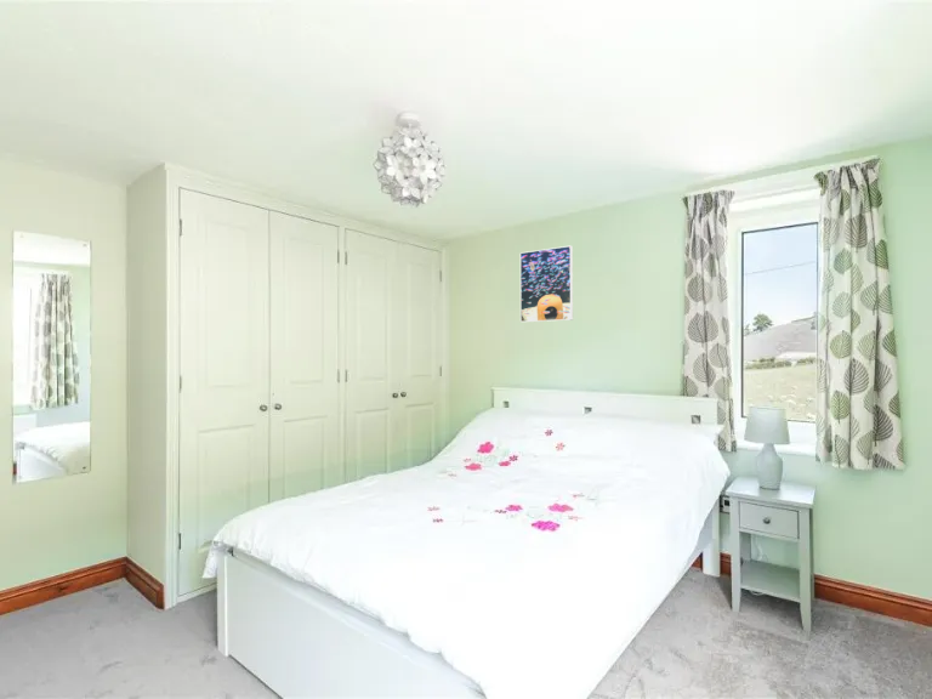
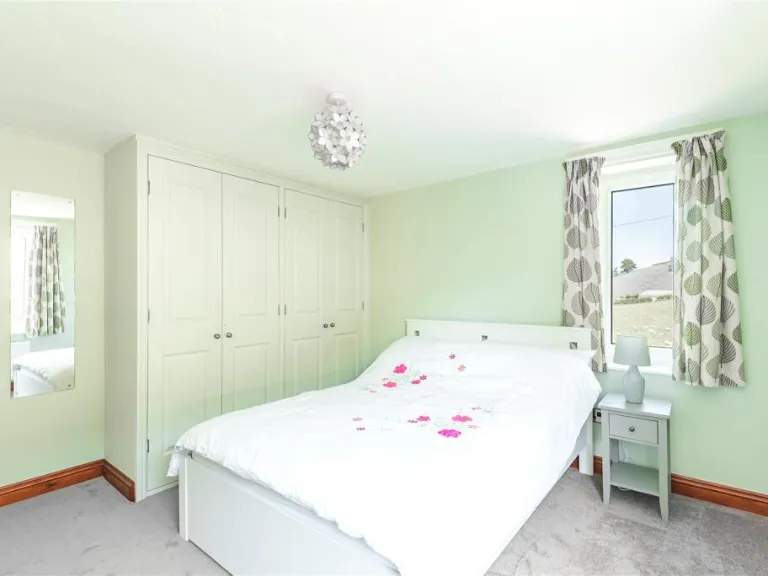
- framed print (545, 285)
